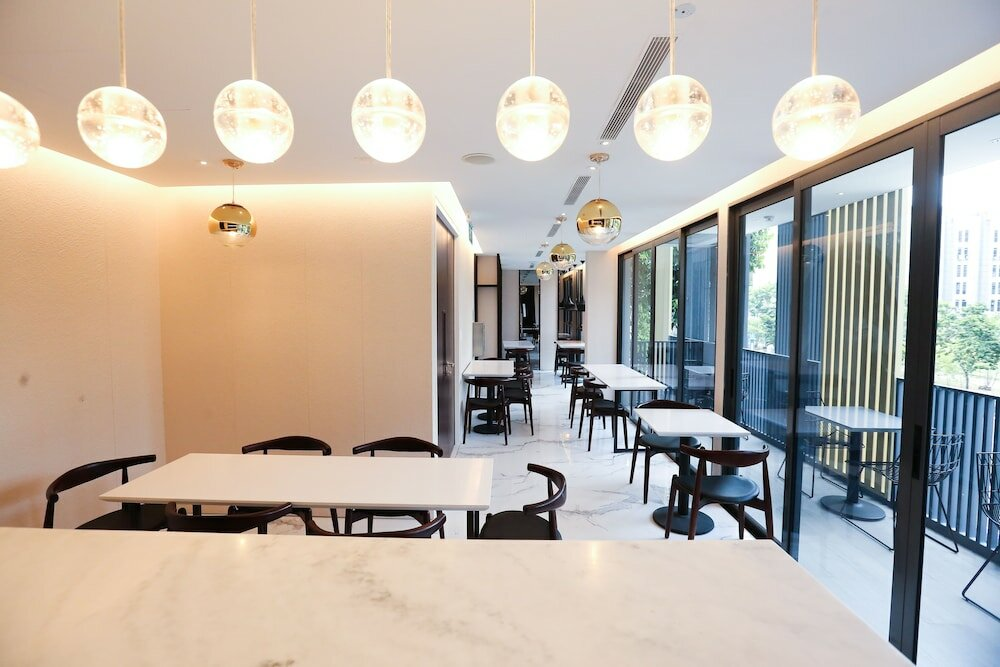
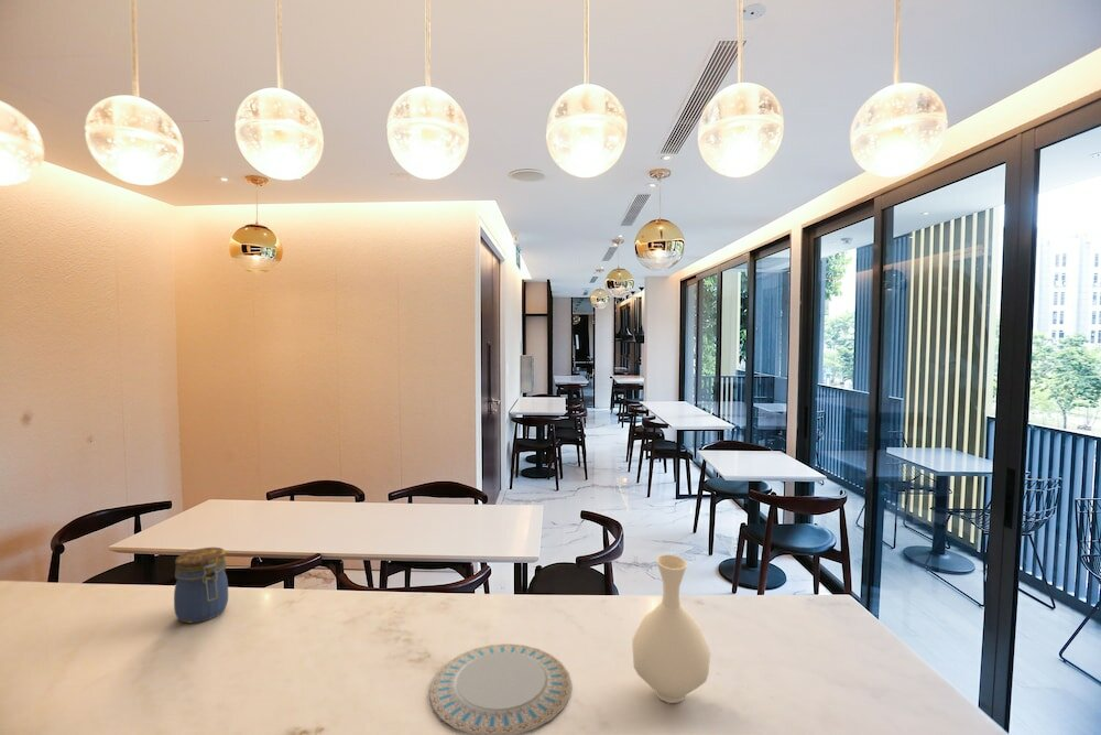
+ jar (201, 583)
+ chinaware (501, 681)
+ vase (671, 627)
